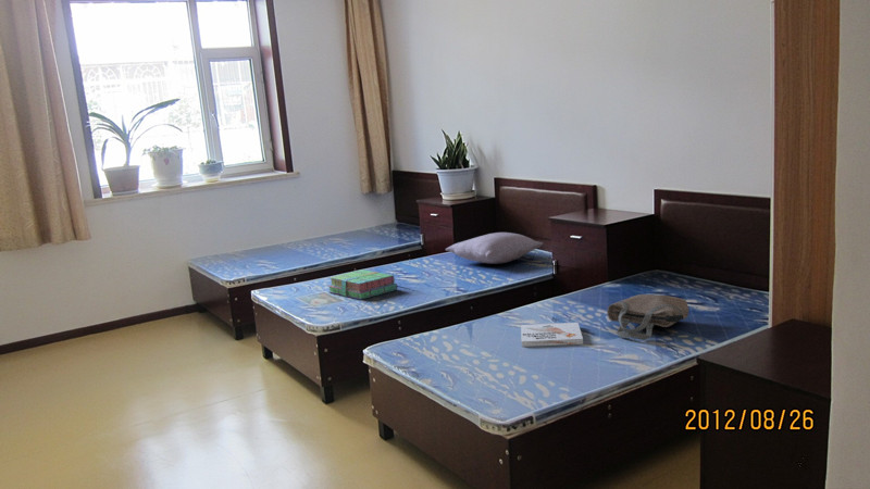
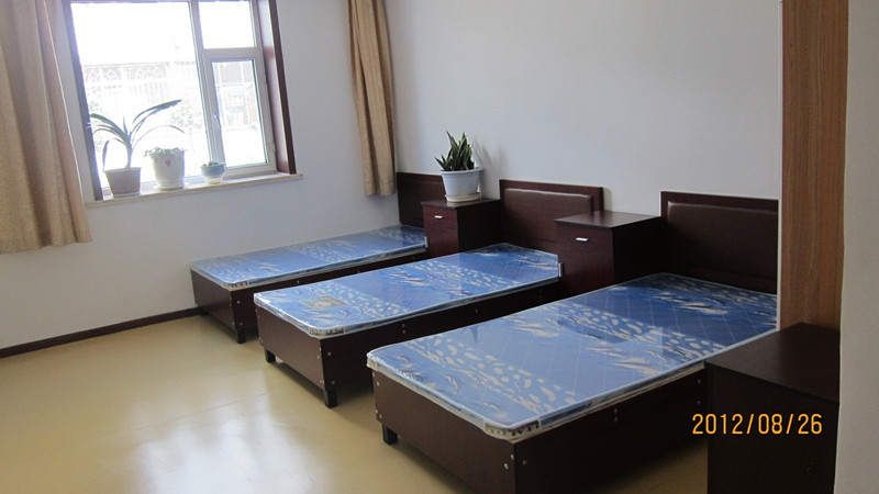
- pillow (493, 247)
- stack of books (361, 283)
- book (550, 334)
- tote bag (647, 315)
